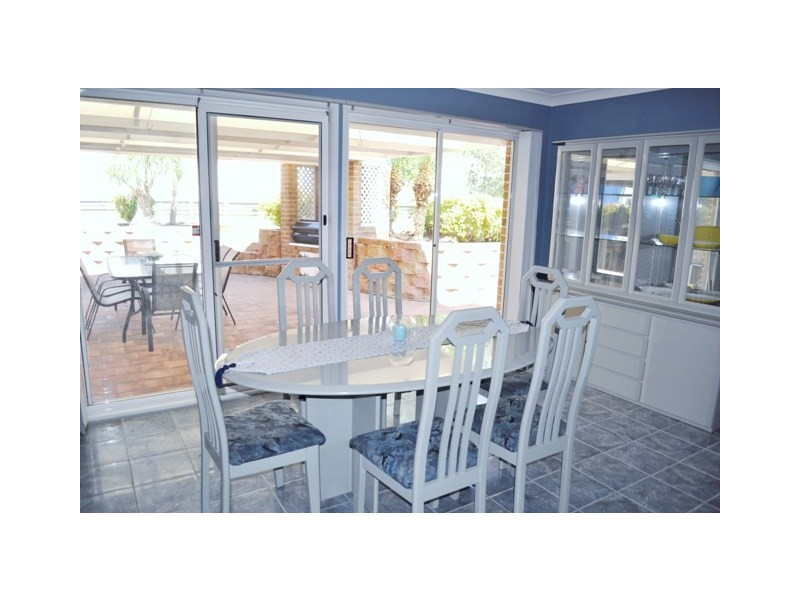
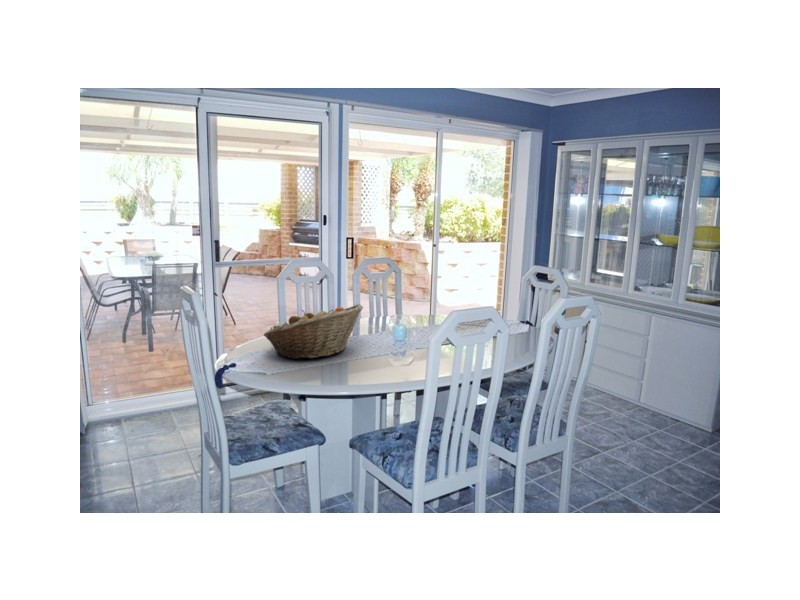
+ fruit basket (315, 328)
